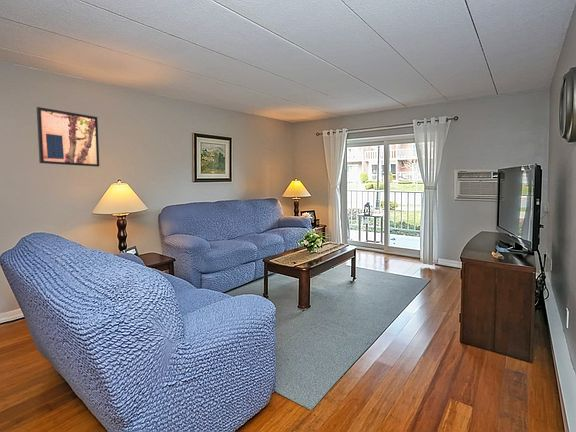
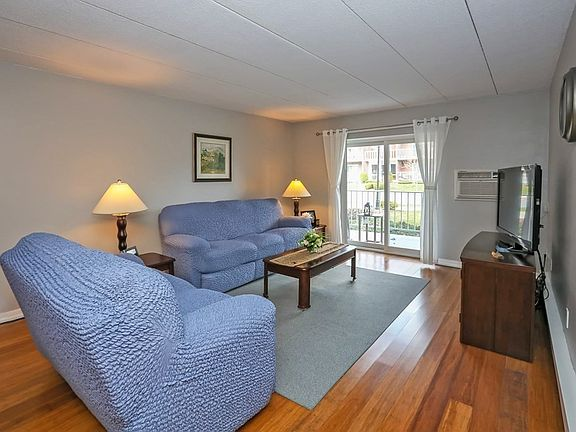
- wall art (69, 138)
